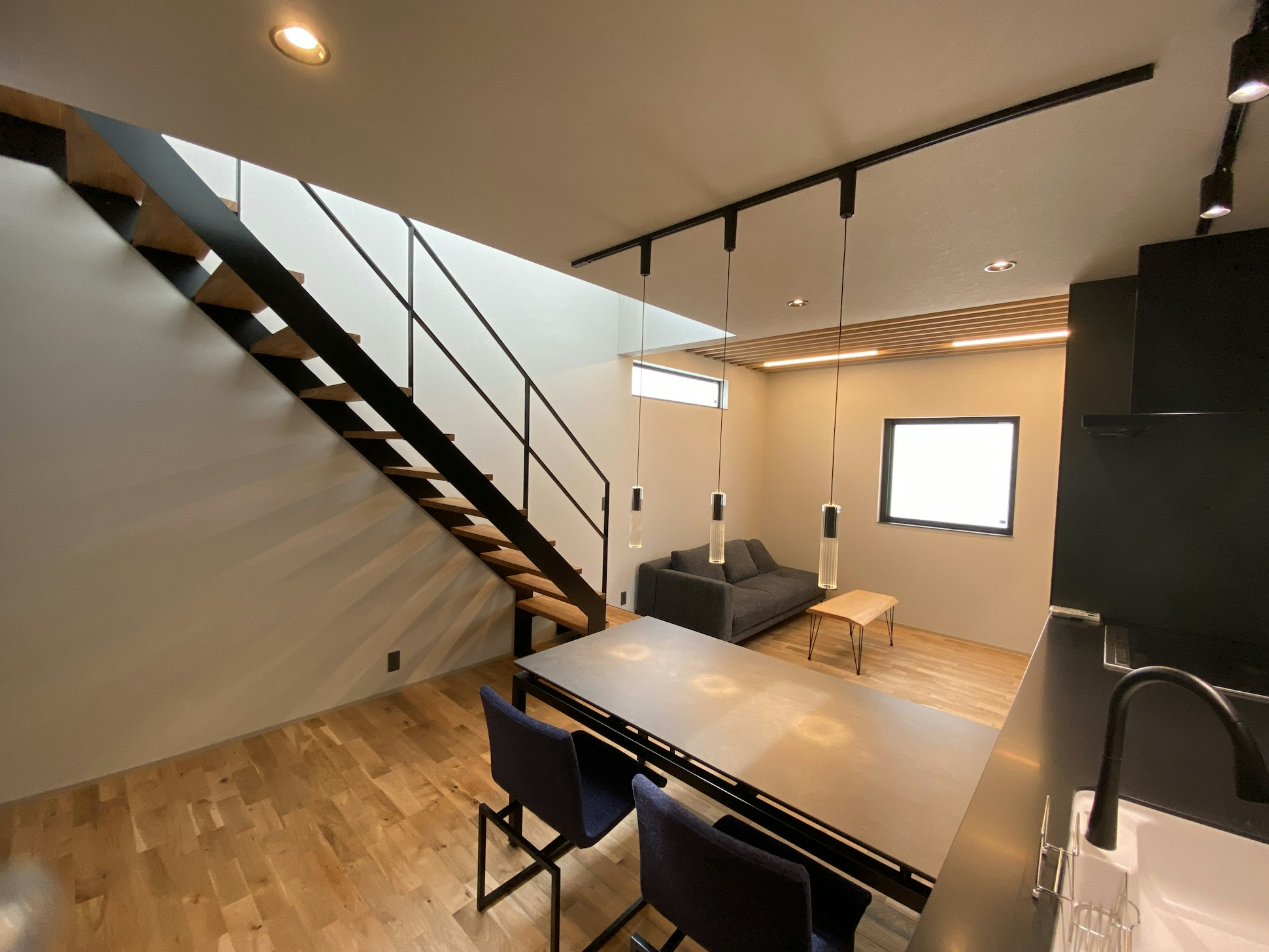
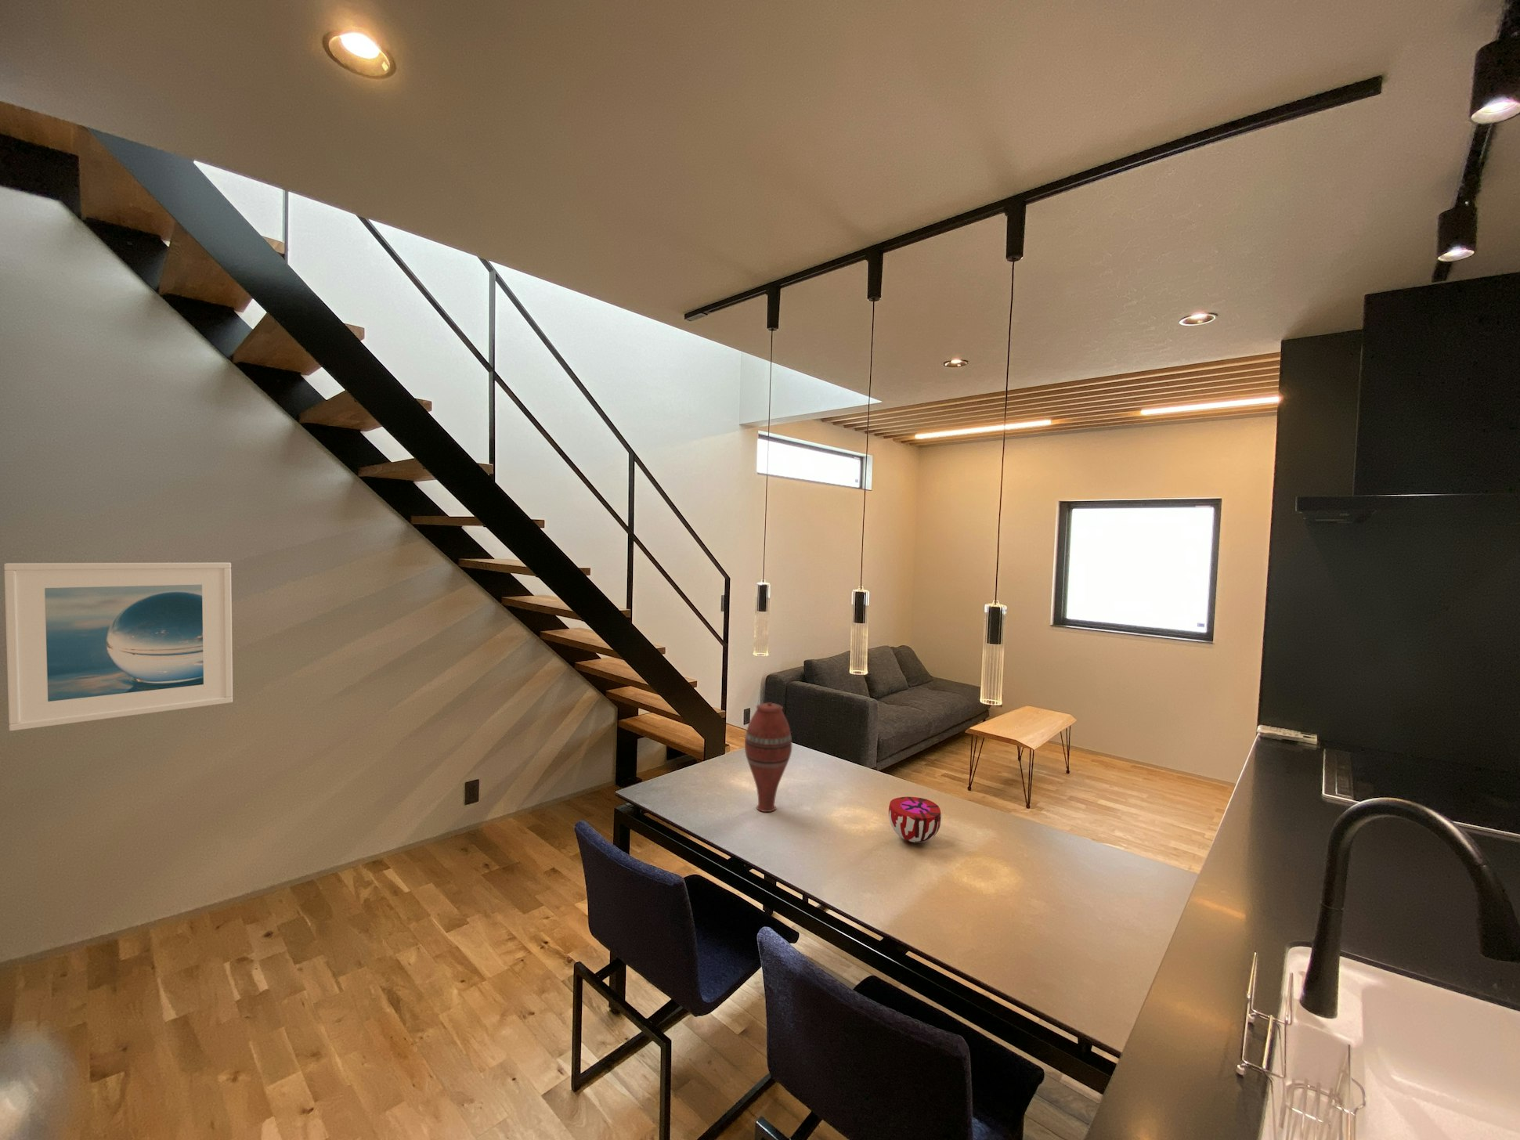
+ decorative bowl (914, 823)
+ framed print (129, 639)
+ vase (768, 754)
